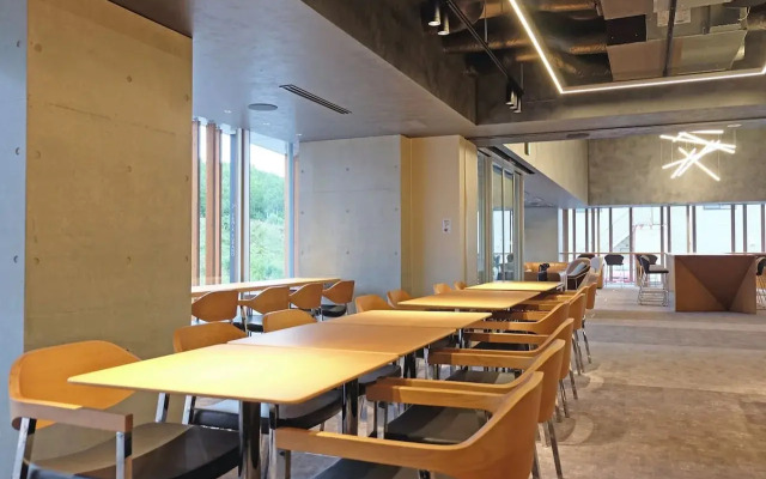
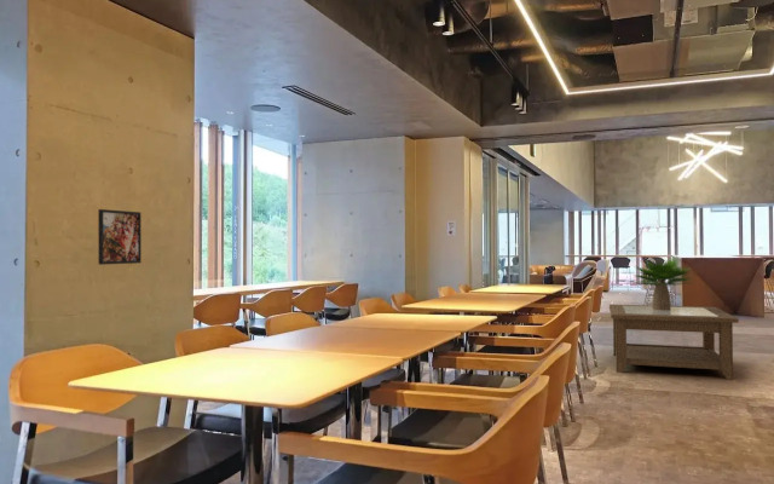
+ potted plant (660, 281)
+ coffee table (666, 330)
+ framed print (120, 237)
